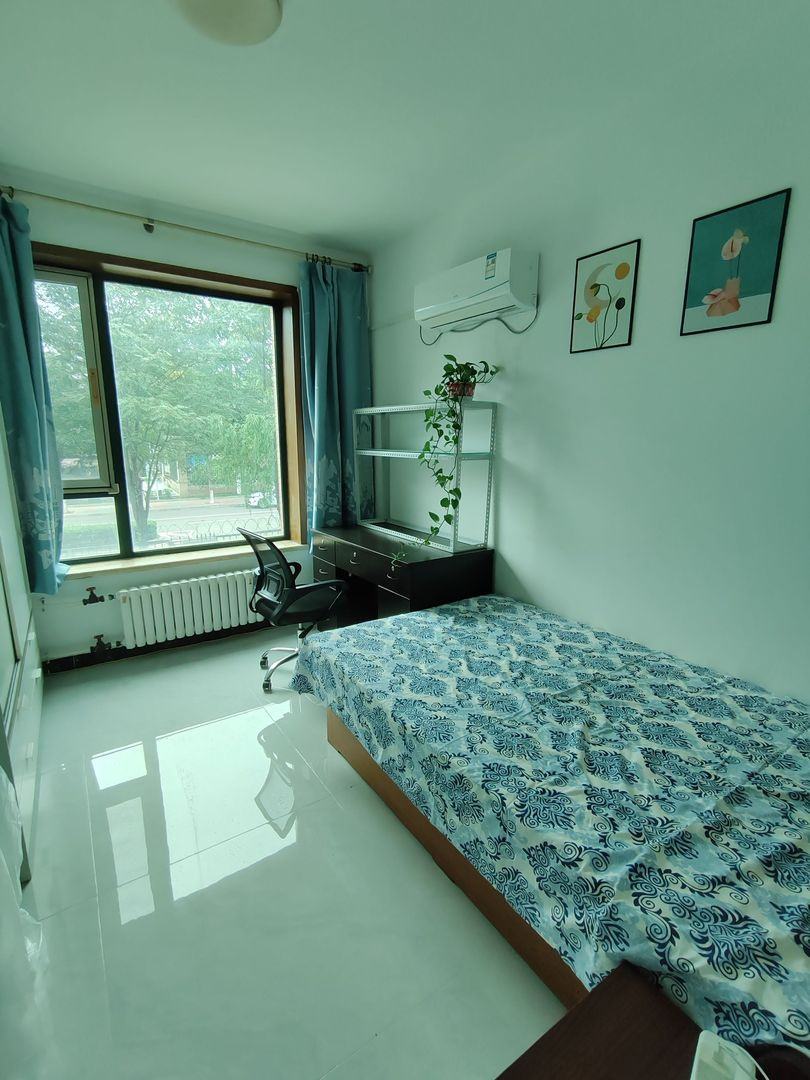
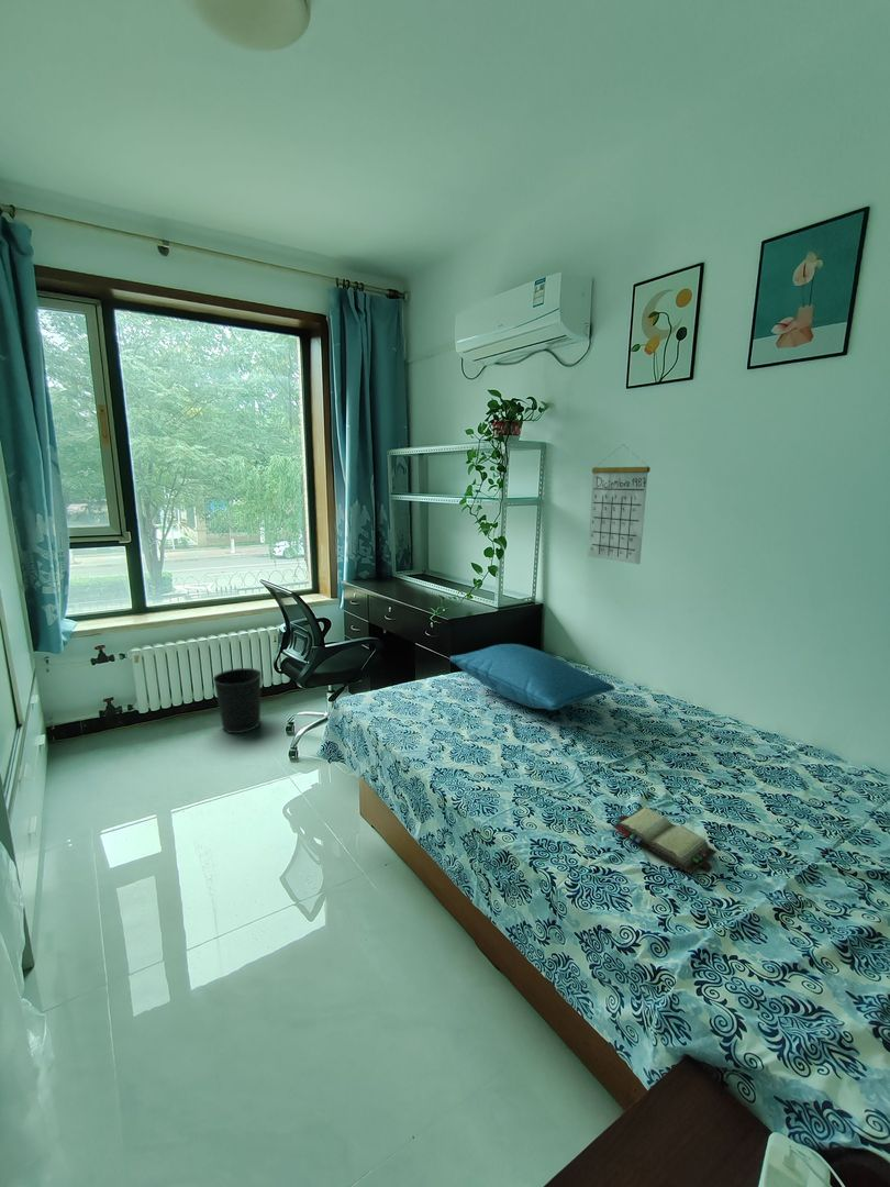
+ wastebasket (240, 700)
+ calendar (616, 503)
+ pillow (526, 674)
+ hardback book (660, 836)
